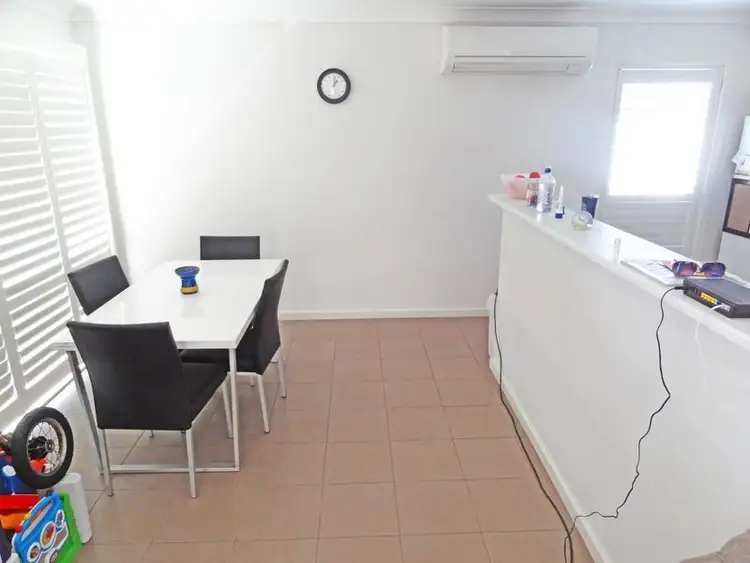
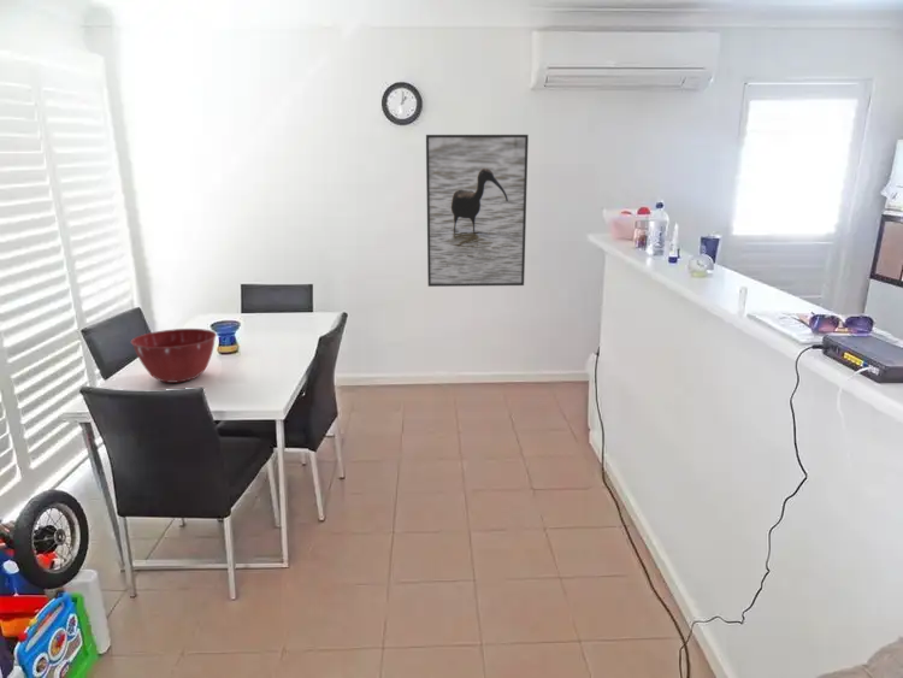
+ mixing bowl (177, 356)
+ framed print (476, 212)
